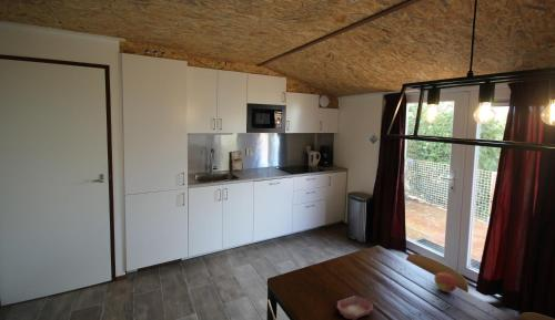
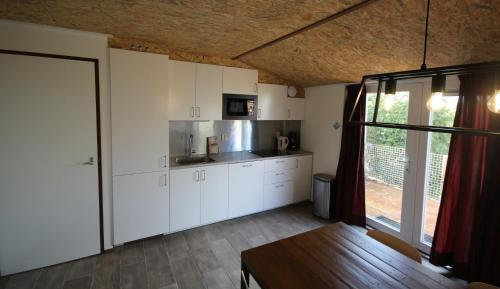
- bowl (354, 308)
- fruit (445, 281)
